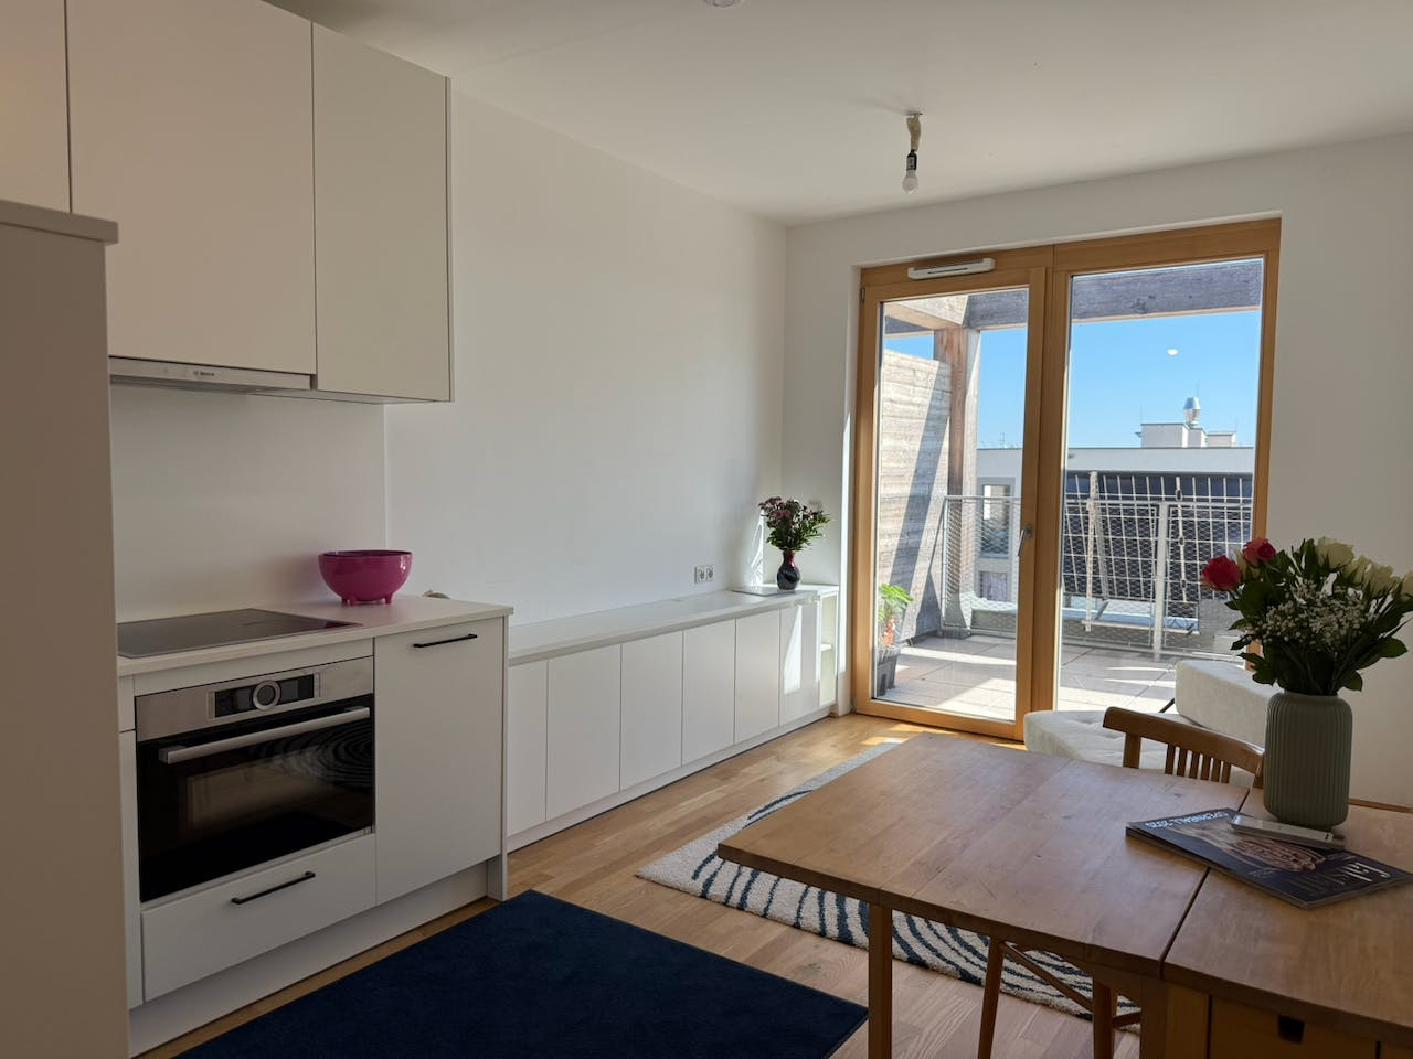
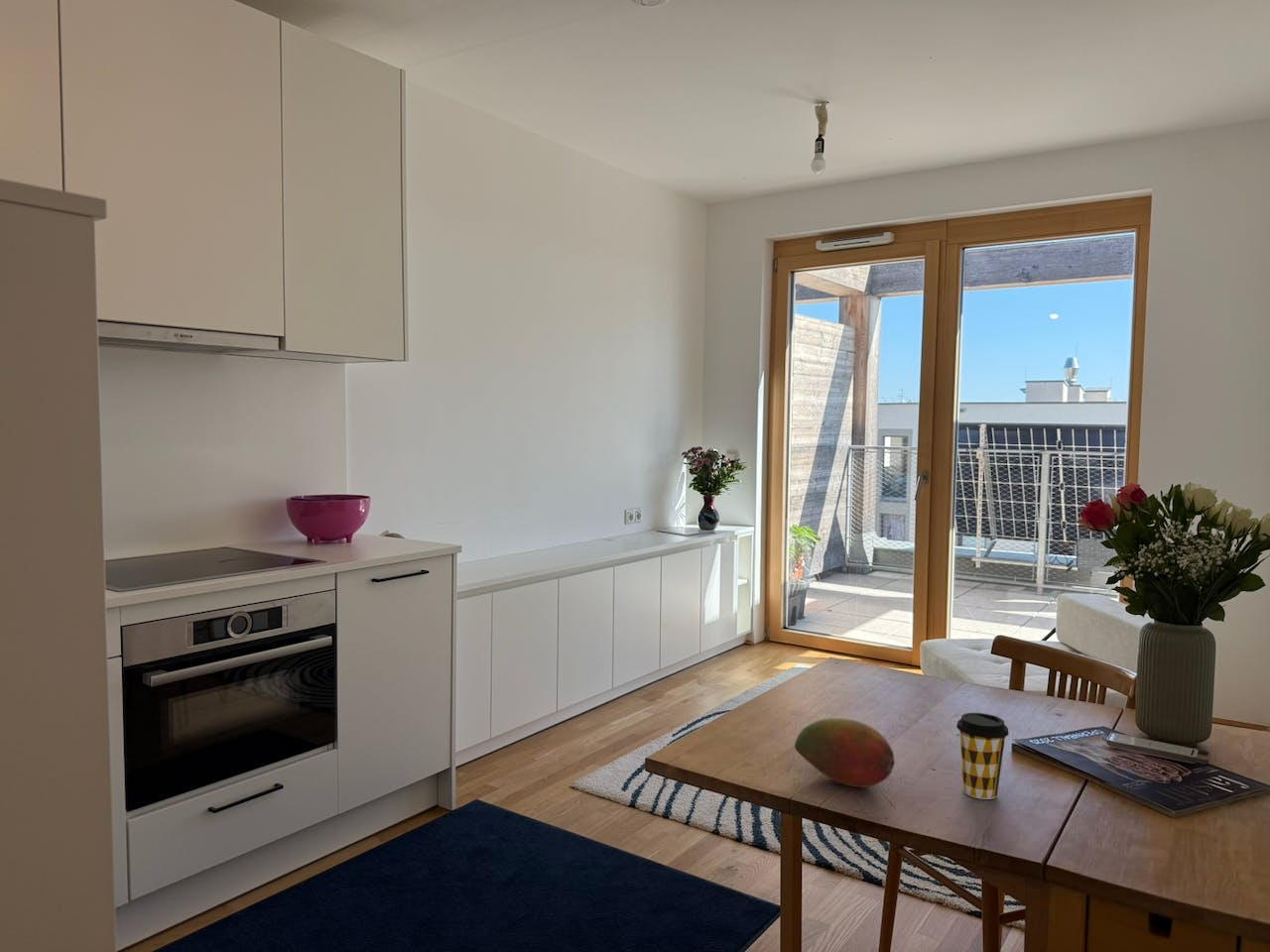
+ coffee cup (981, 756)
+ fruit (844, 751)
